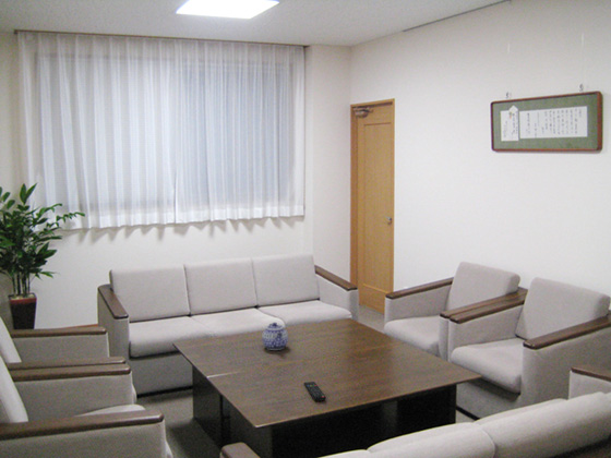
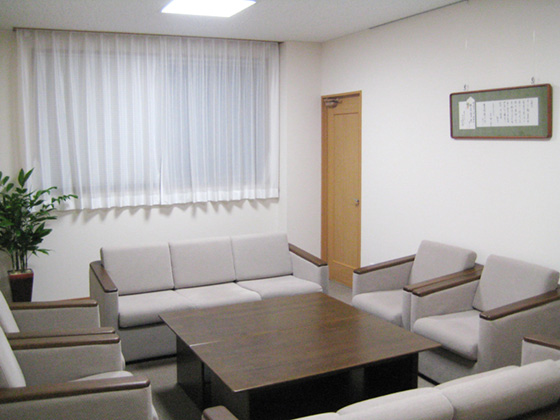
- remote control (314, 390)
- teapot (275, 335)
